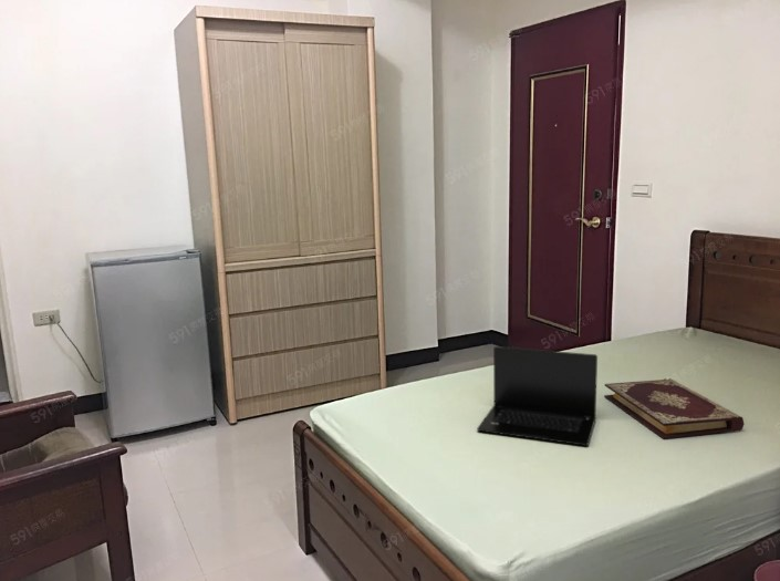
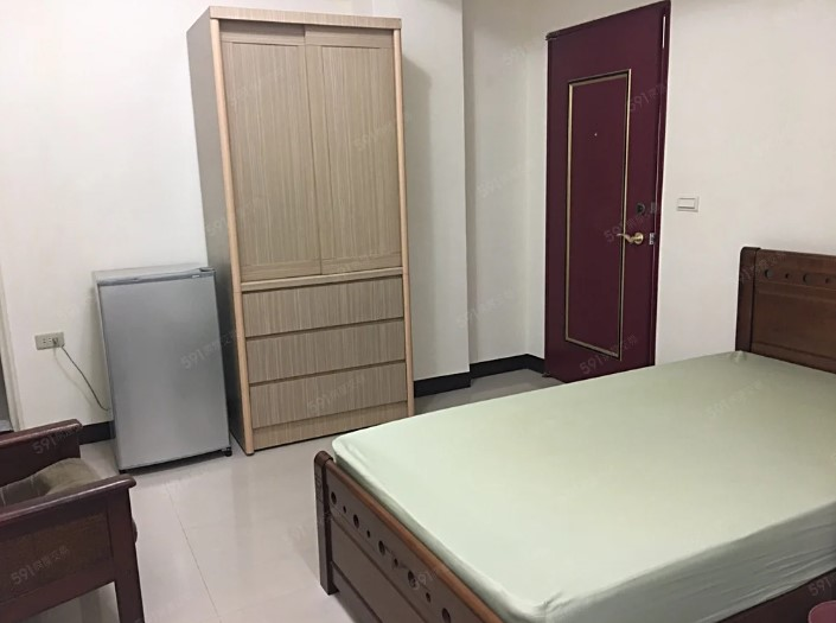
- book (668, 405)
- laptop (537, 393)
